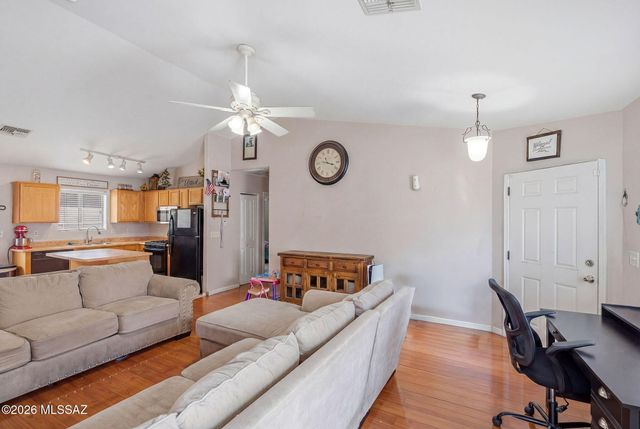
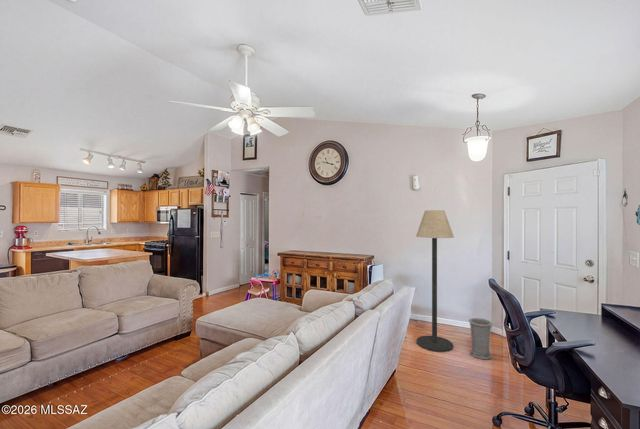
+ floor lamp (434, 277)
+ vase (480, 338)
